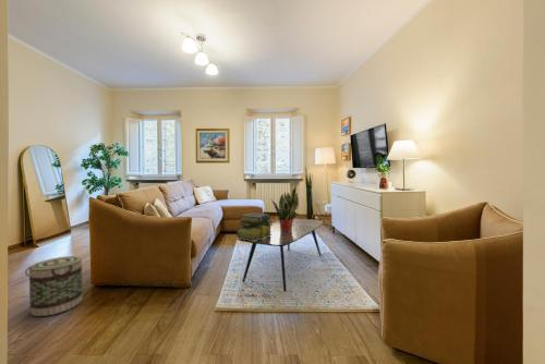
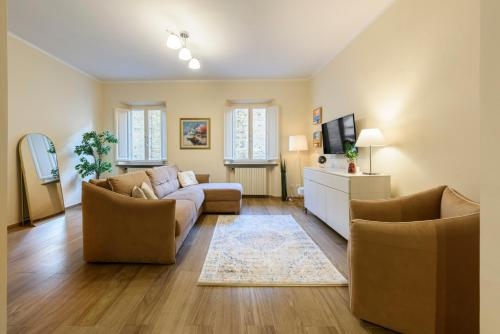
- stack of books (254, 225)
- coffee table (288, 247)
- potted plant (286, 207)
- basket (55, 282)
